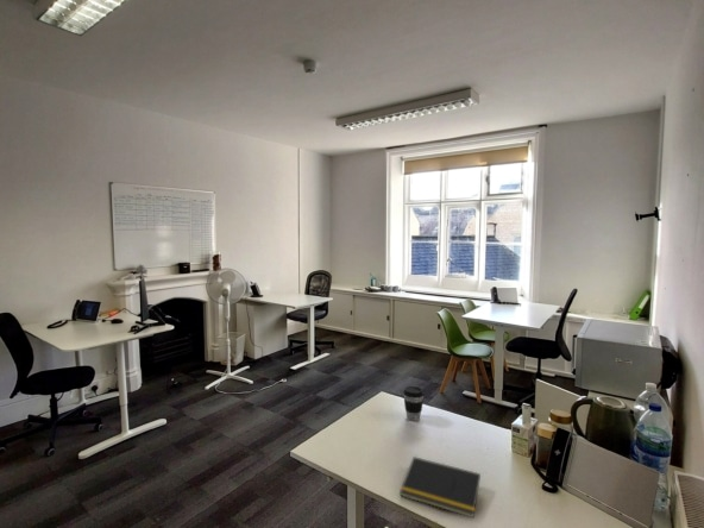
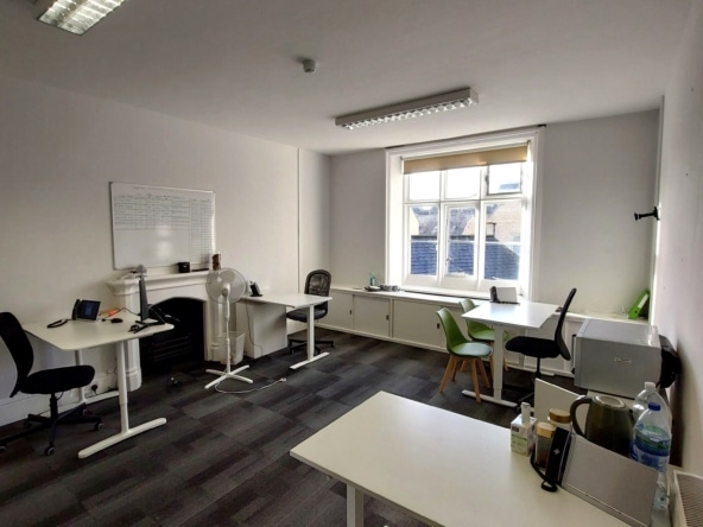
- coffee cup (413, 403)
- notepad (440, 484)
